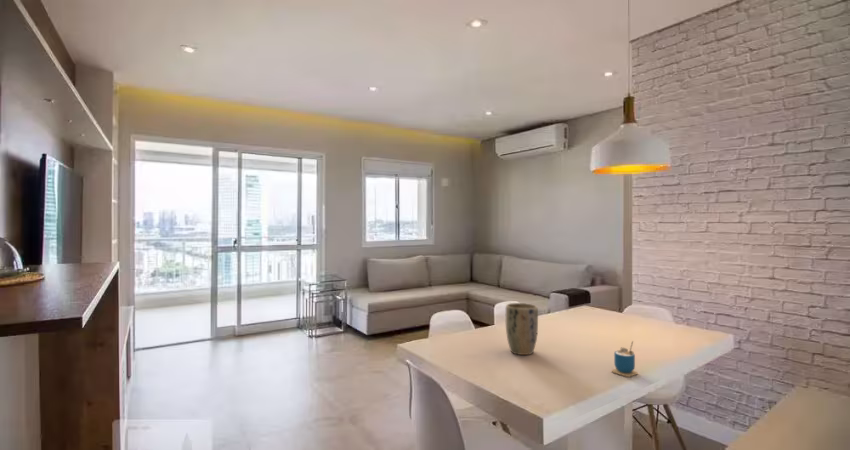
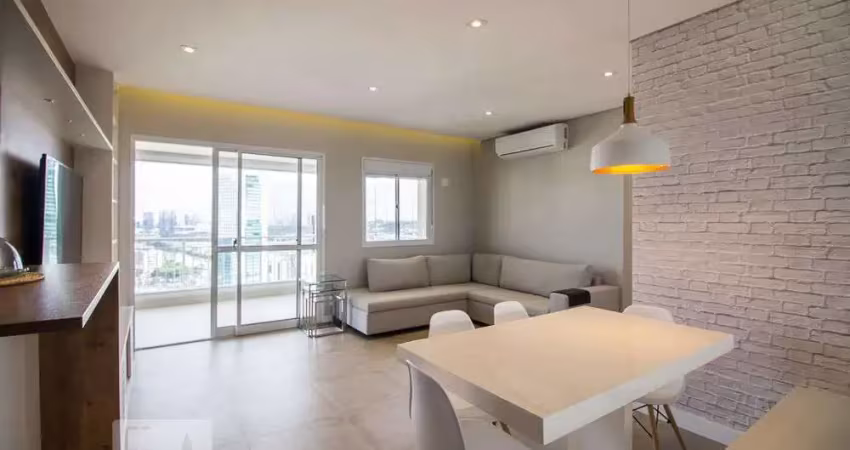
- plant pot (521, 328)
- cup (624, 356)
